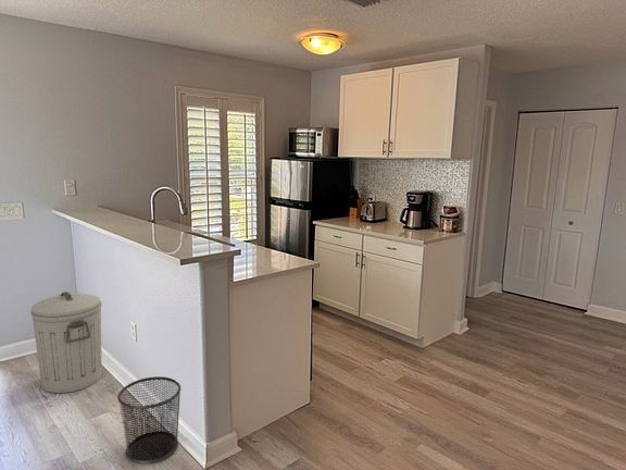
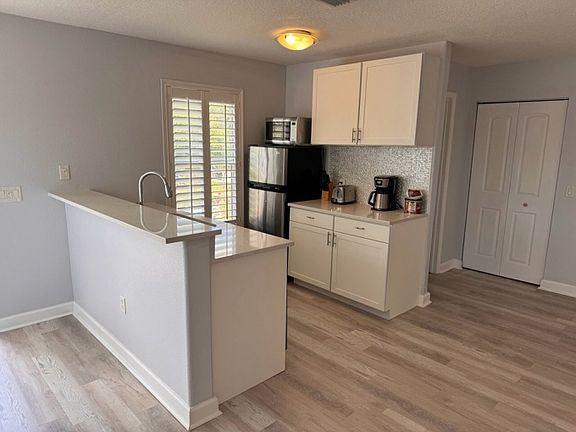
- waste bin (151, 419)
- trash can (70, 336)
